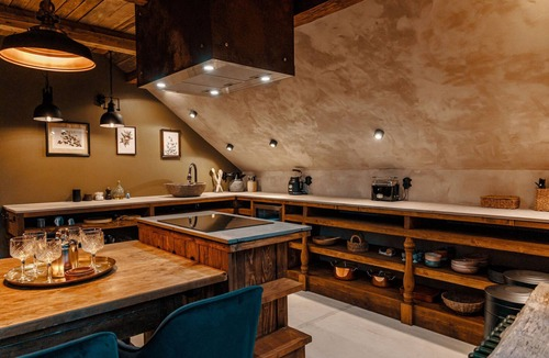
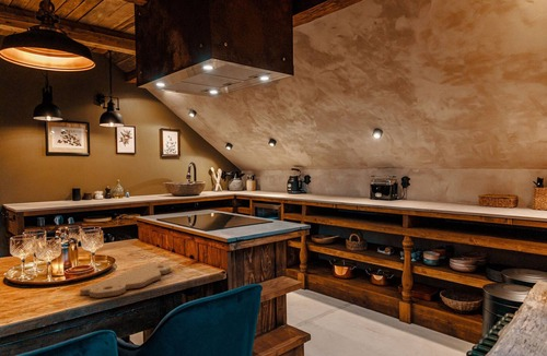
+ cutting board (135, 277)
